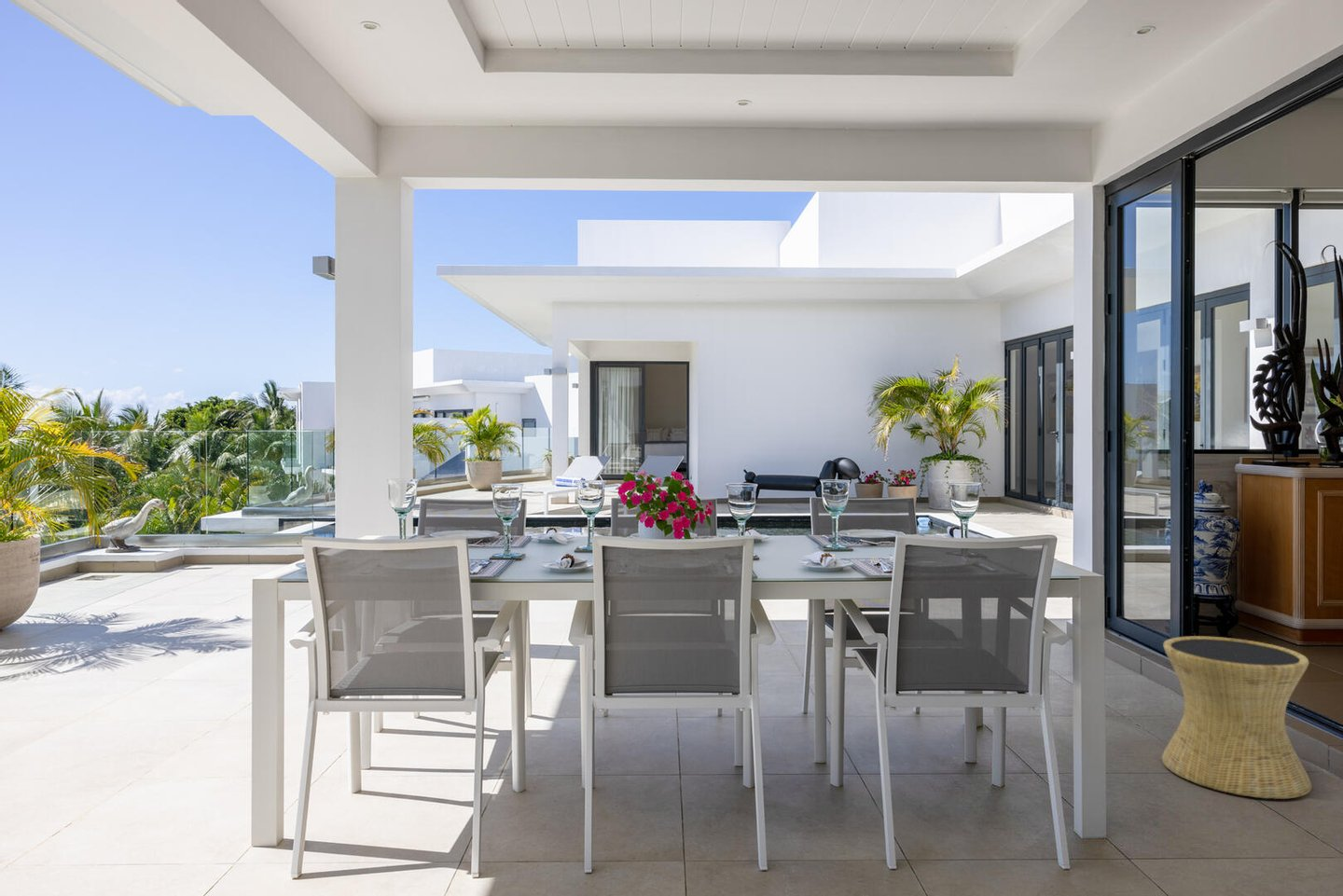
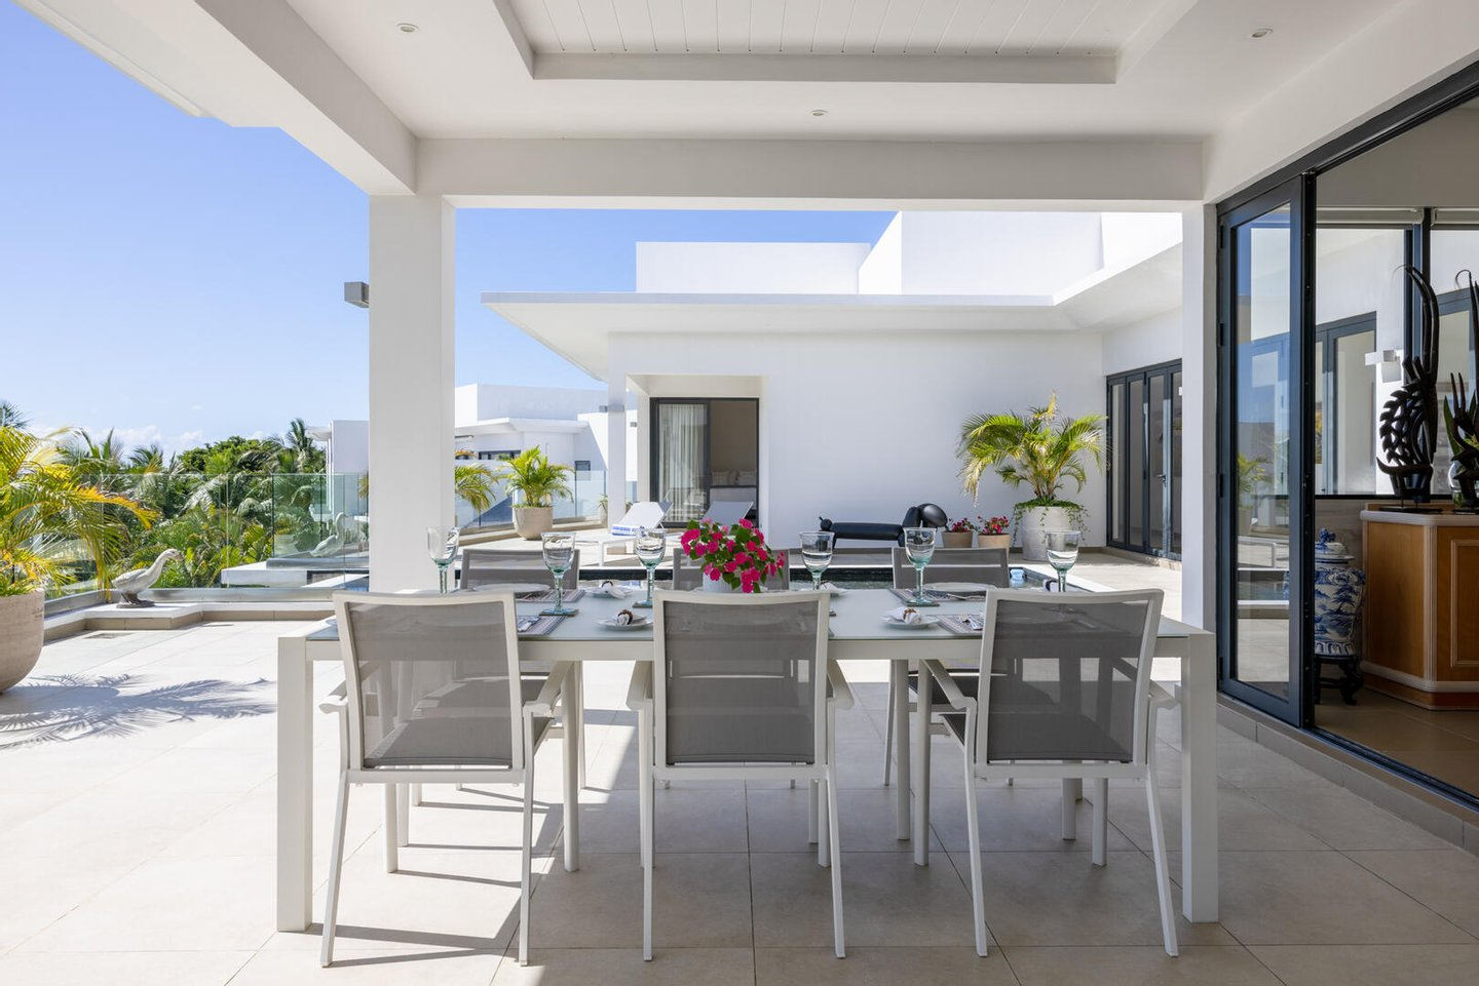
- side table (1233, 711)
